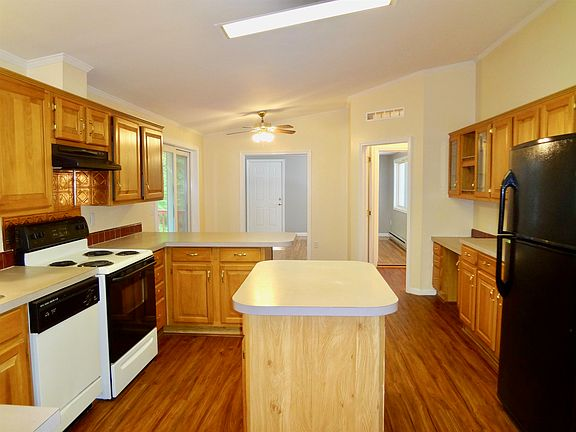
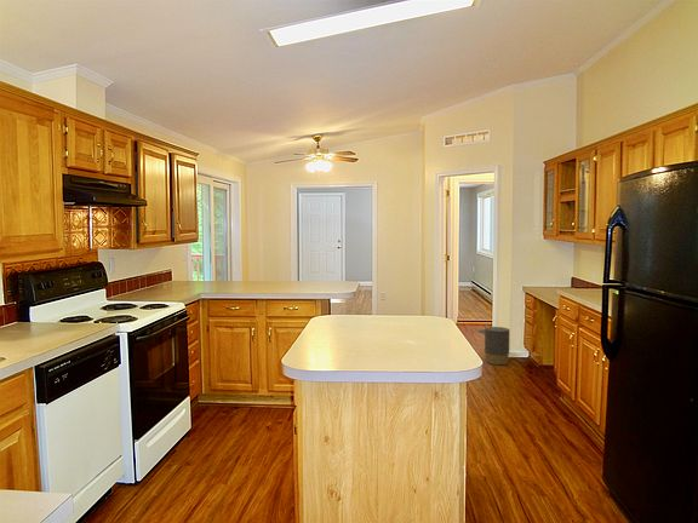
+ trash can (492, 344)
